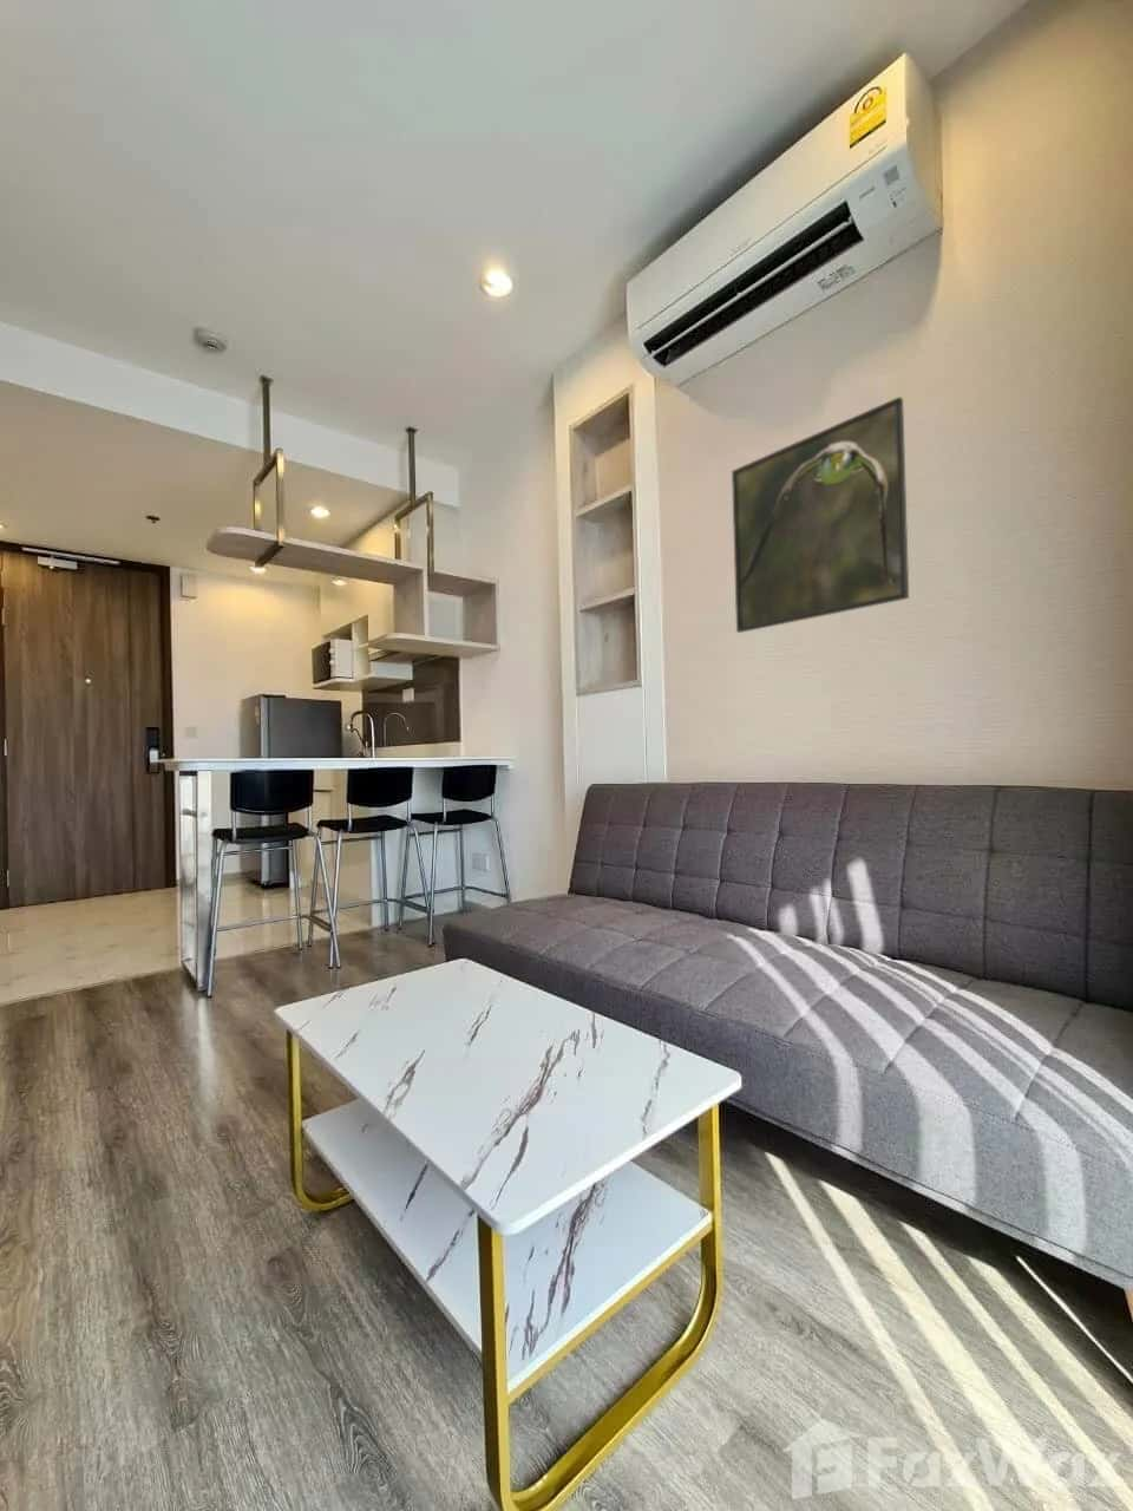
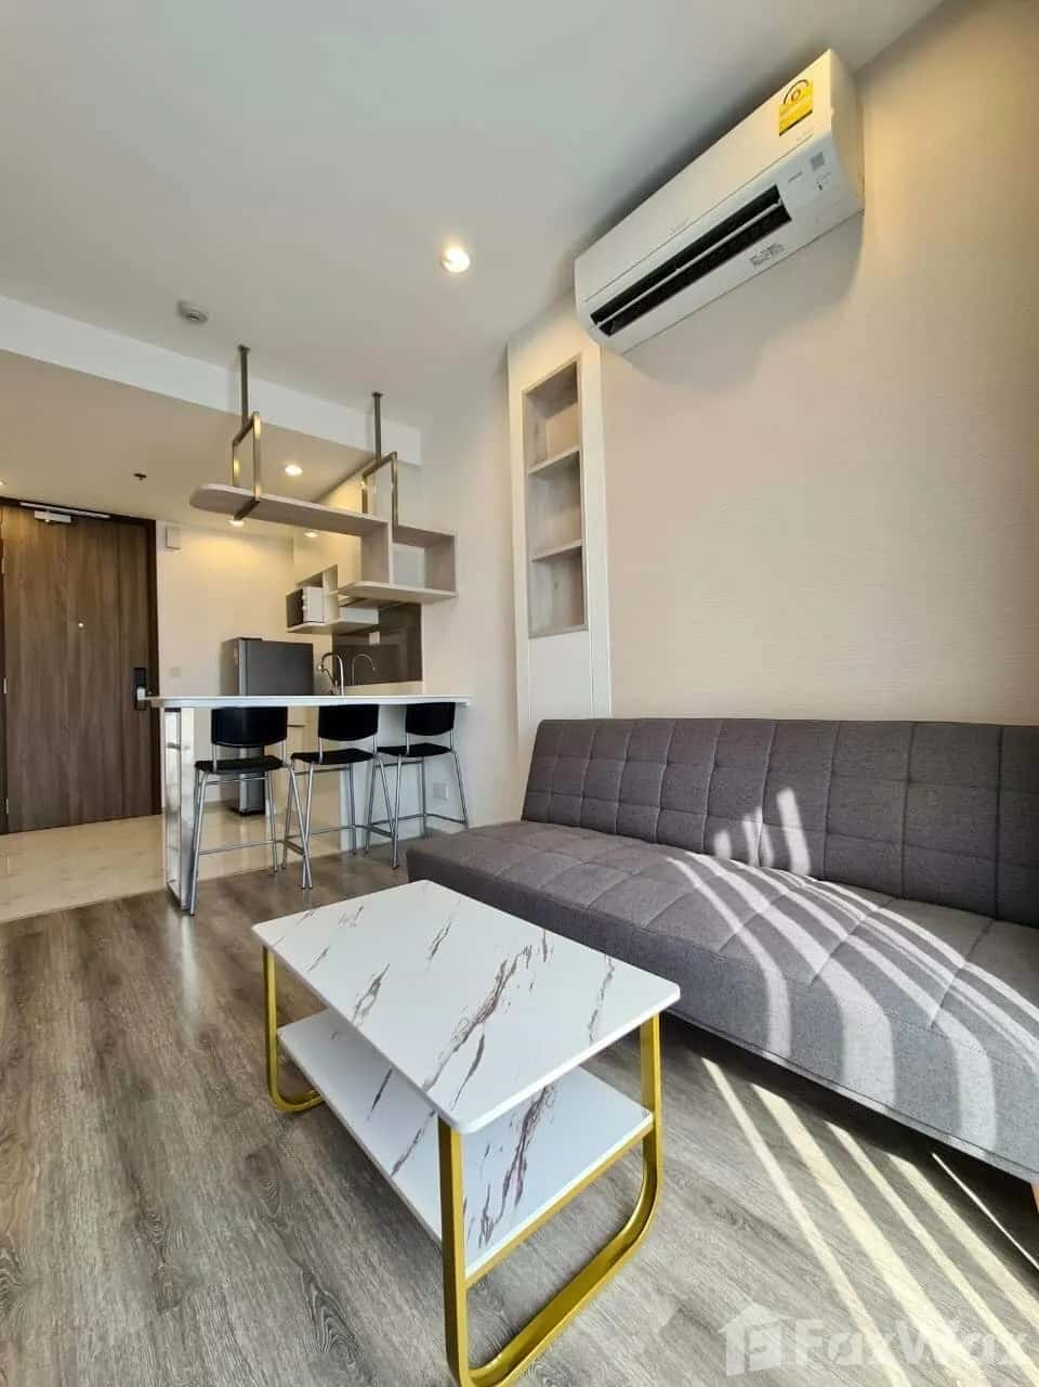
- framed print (810, 528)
